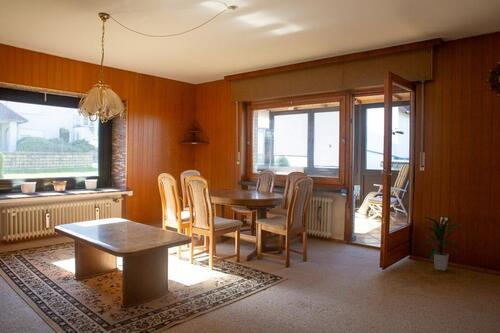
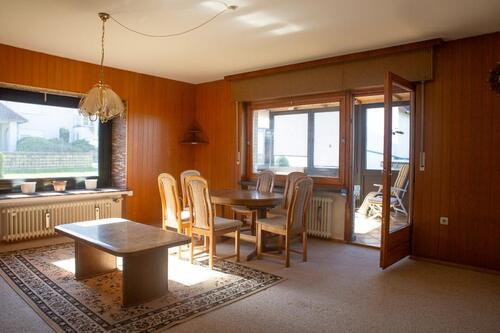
- indoor plant (439, 241)
